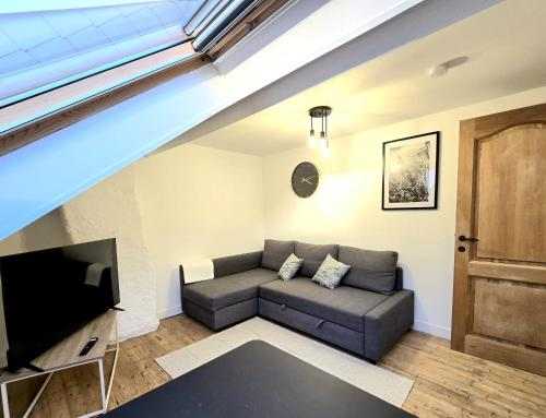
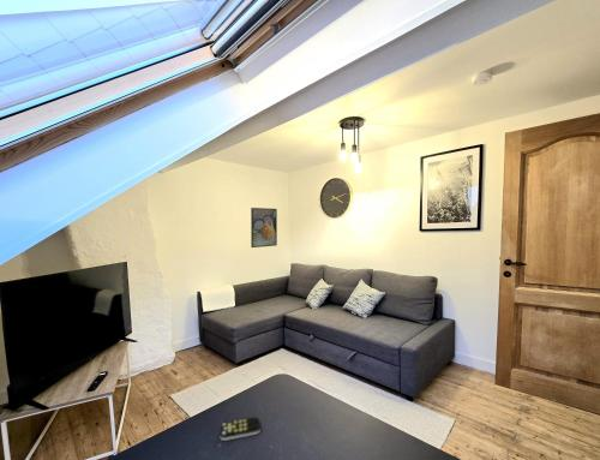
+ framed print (264, 227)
+ remote control (240, 428)
